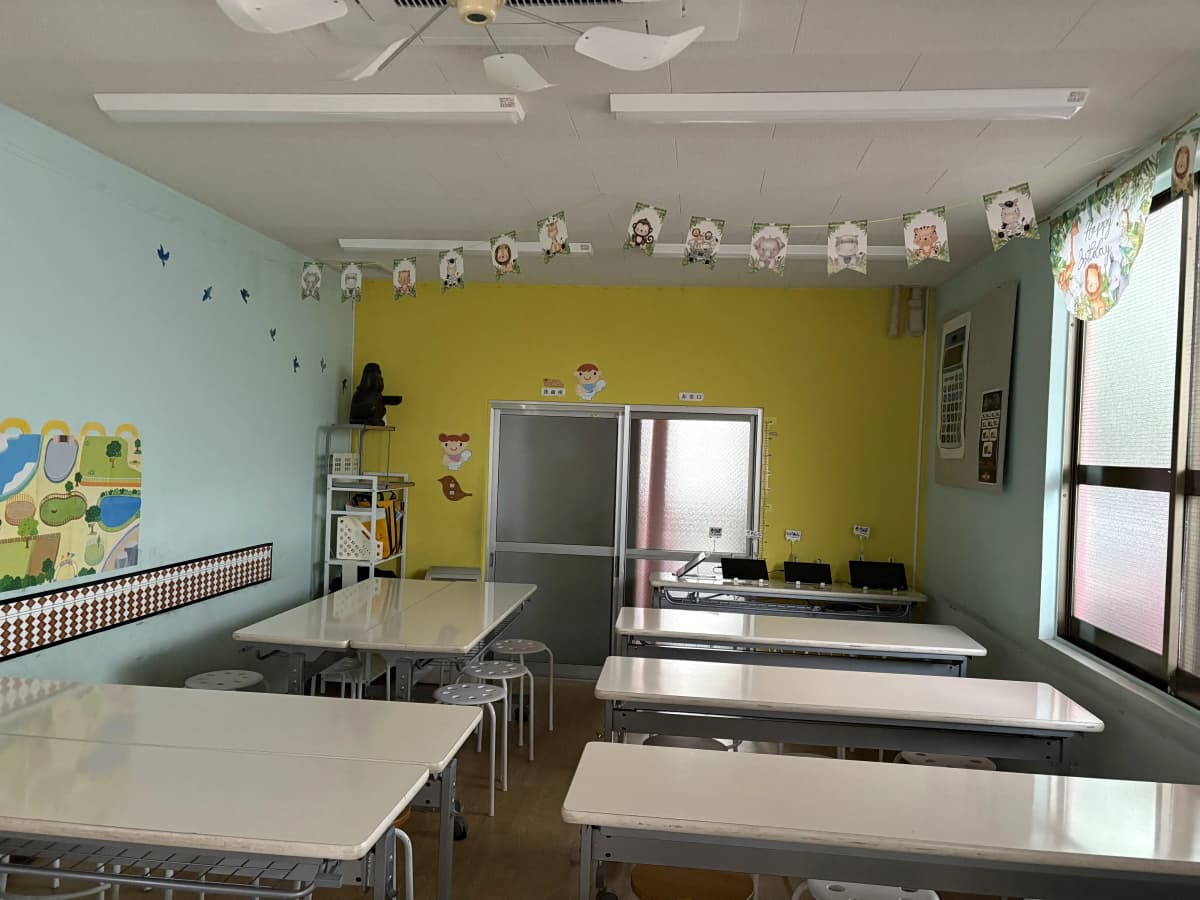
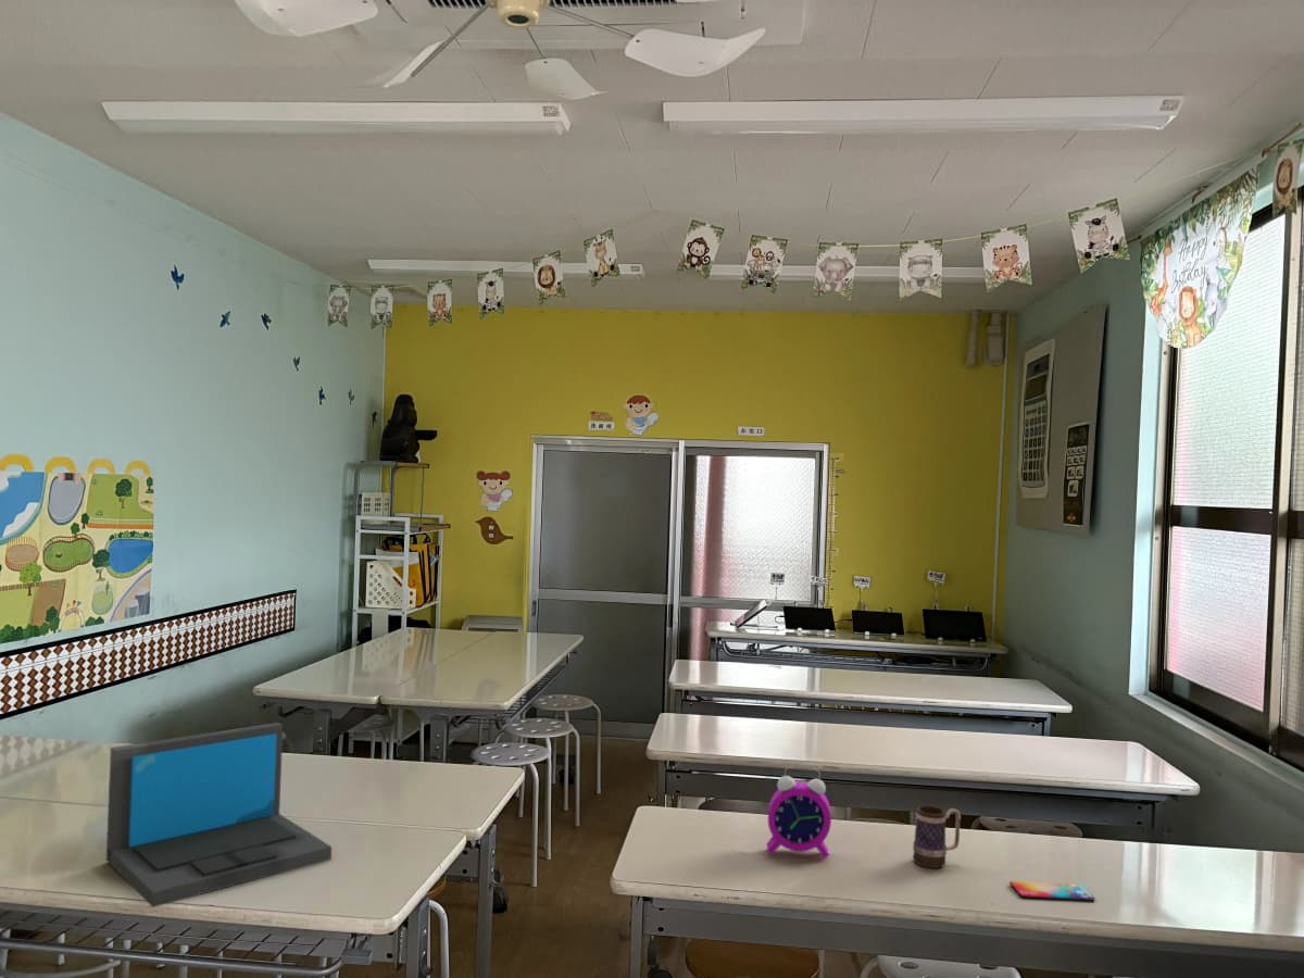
+ alarm clock (800, 808)
+ mug (937, 836)
+ smartphone (1051, 890)
+ laptop (222, 804)
